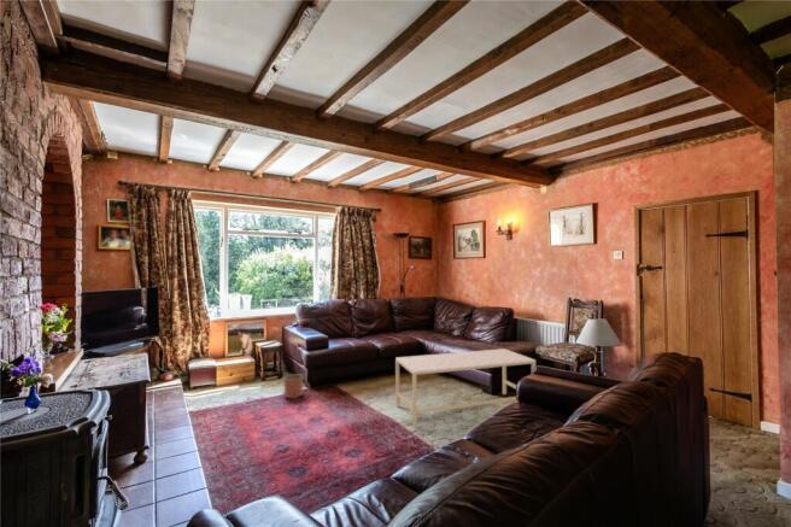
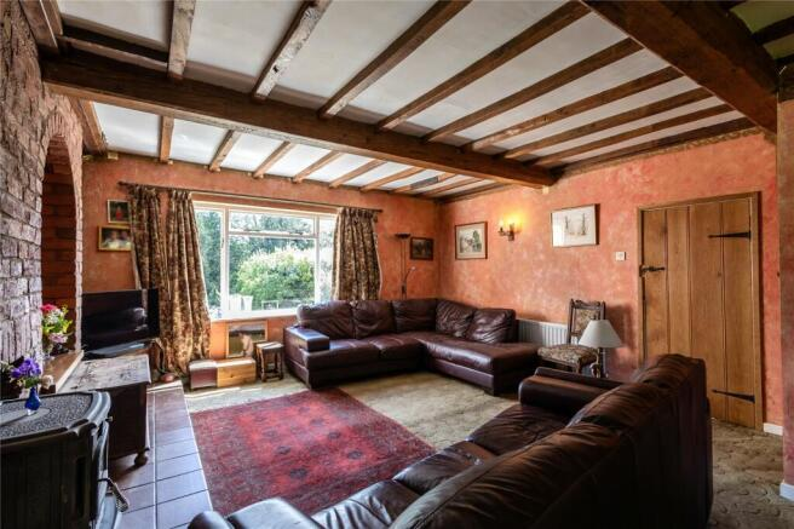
- coffee table (464, 369)
- planter (293, 386)
